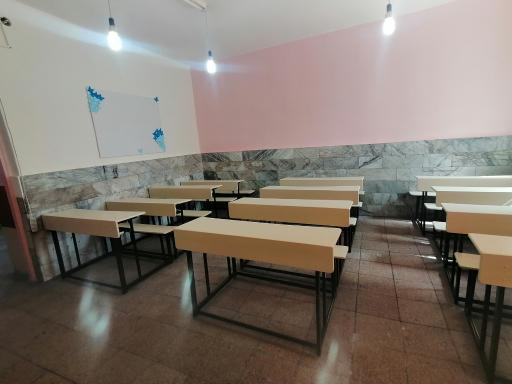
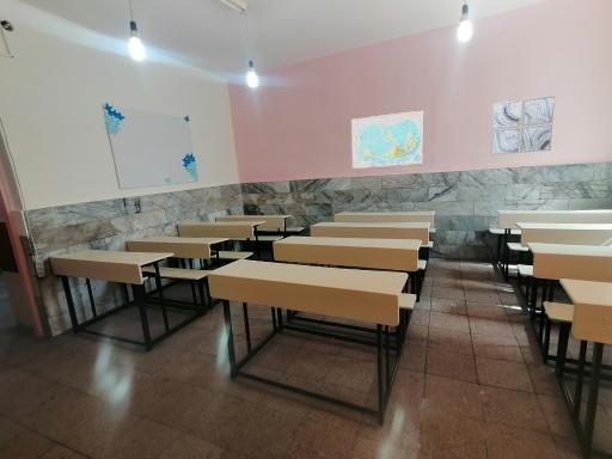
+ world map (386, 141)
+ wall art (521, 126)
